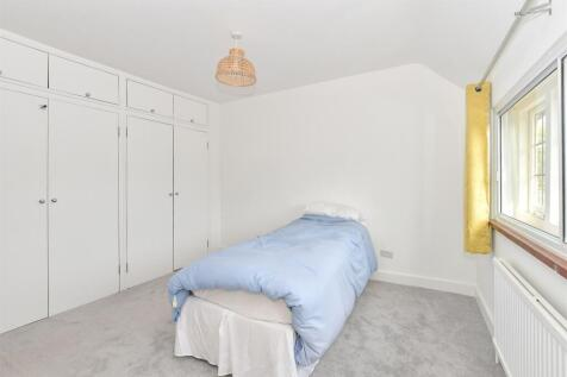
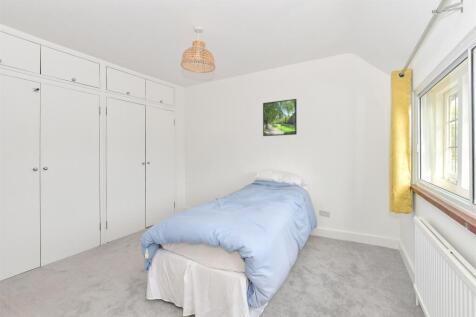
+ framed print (279, 118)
